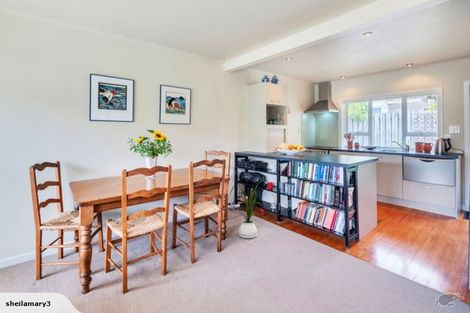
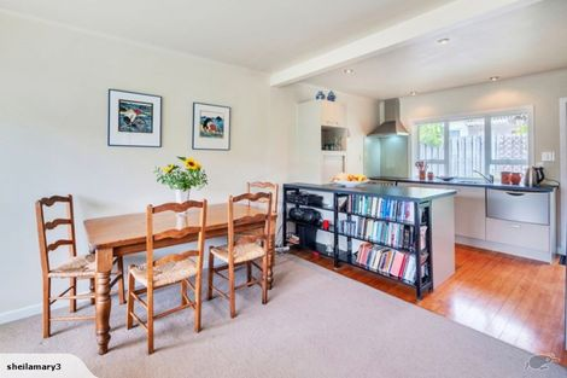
- house plant (249, 207)
